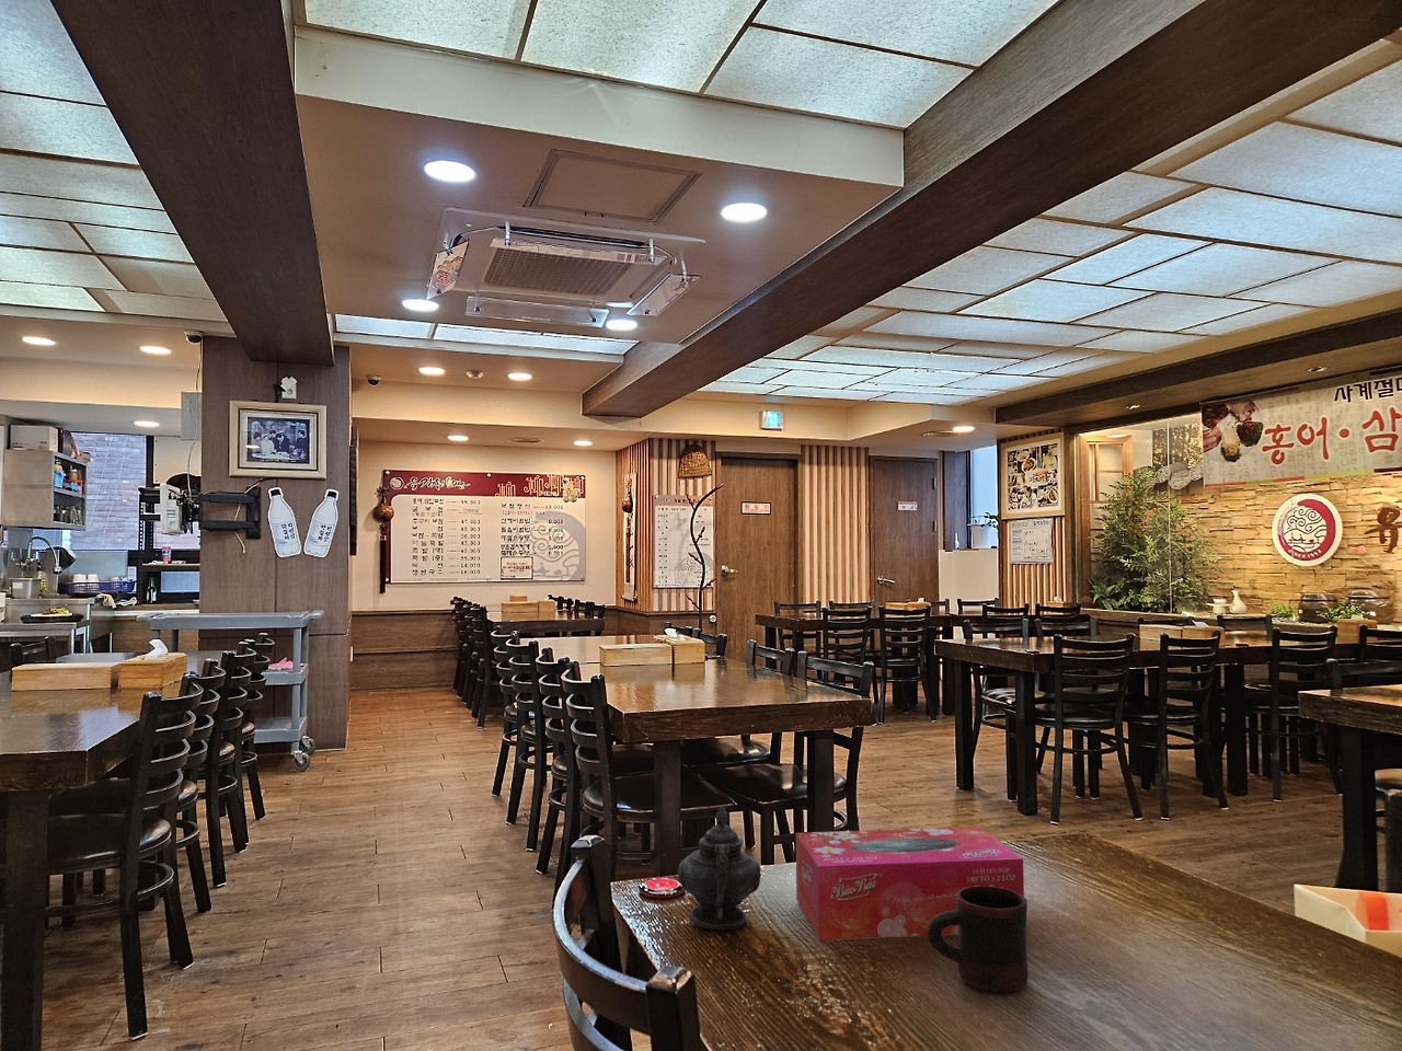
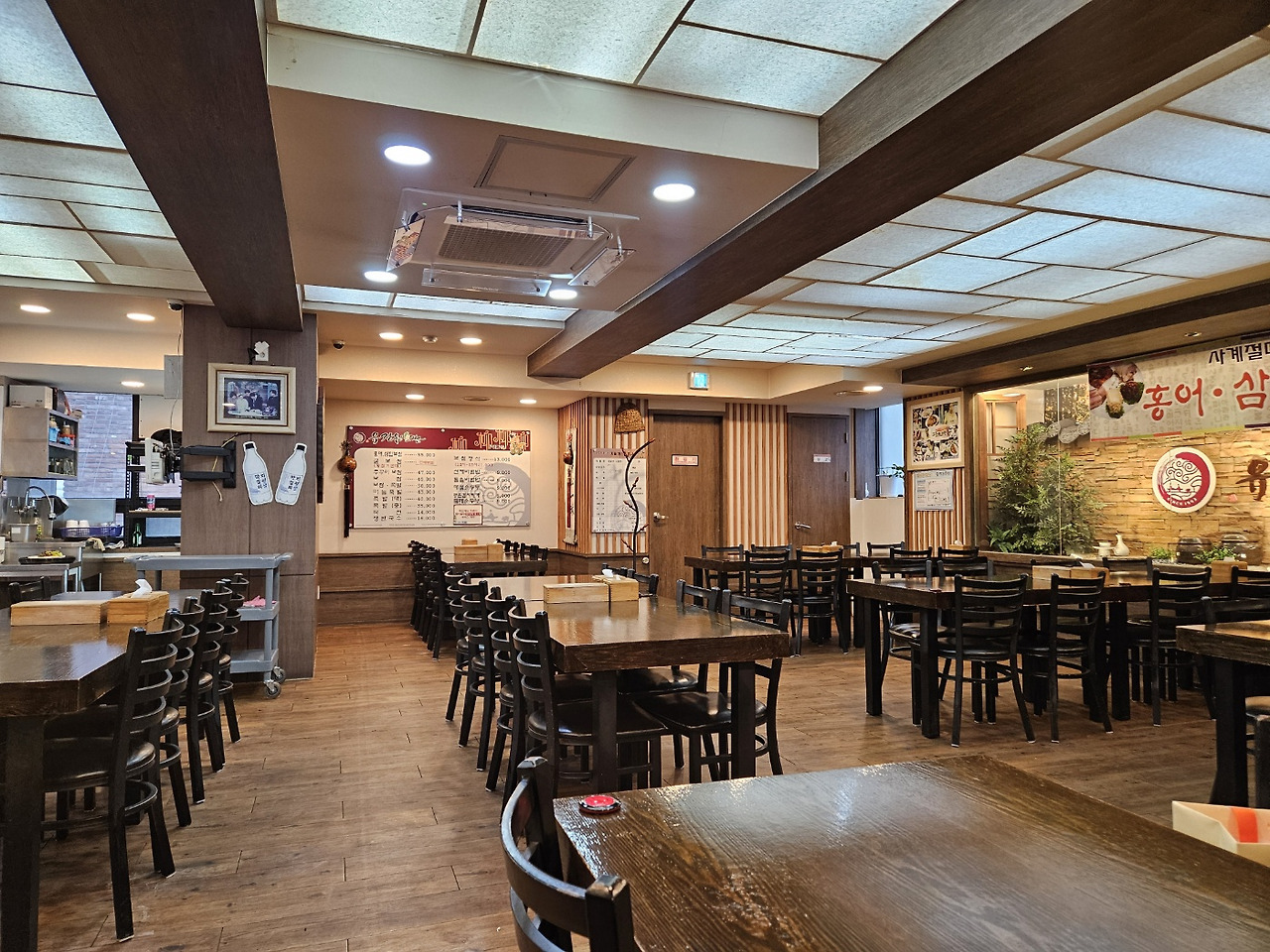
- teapot (719, 861)
- tissue box (905, 879)
- mug (976, 938)
